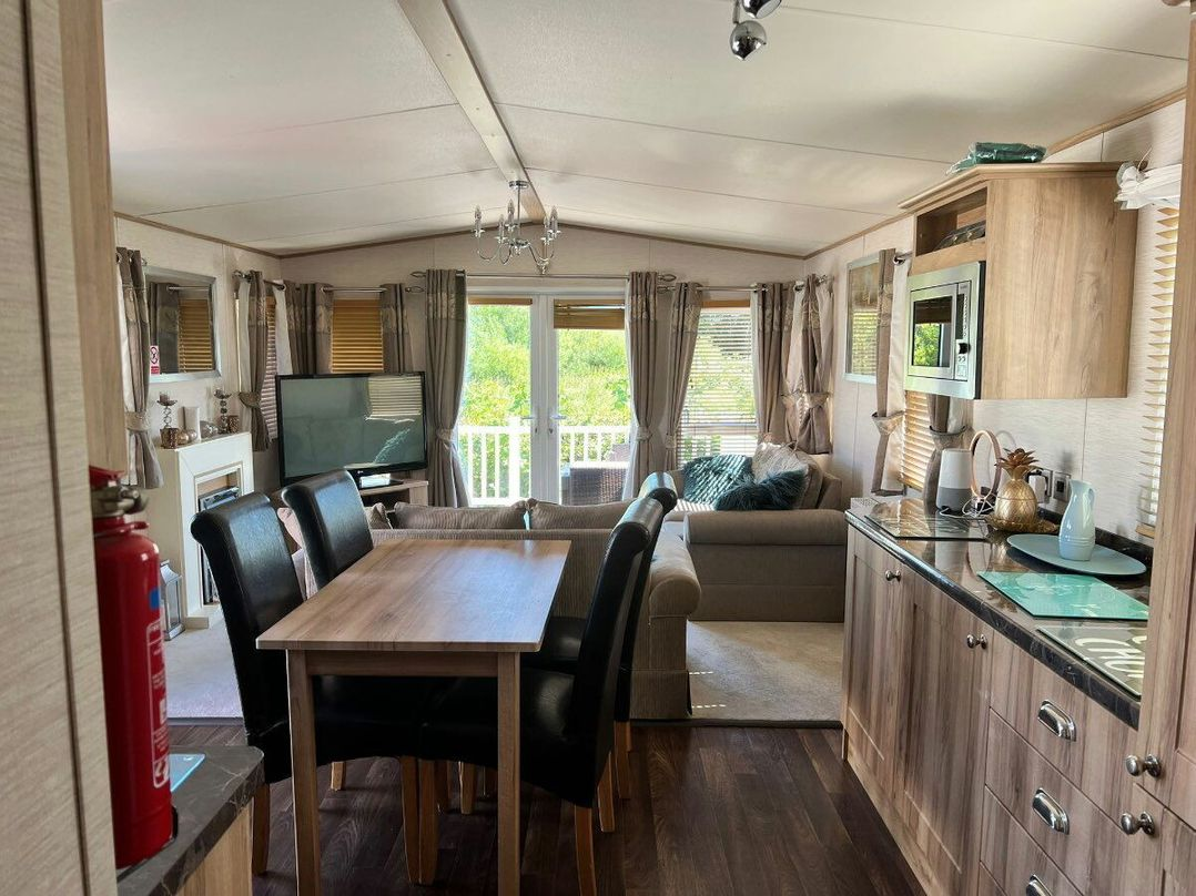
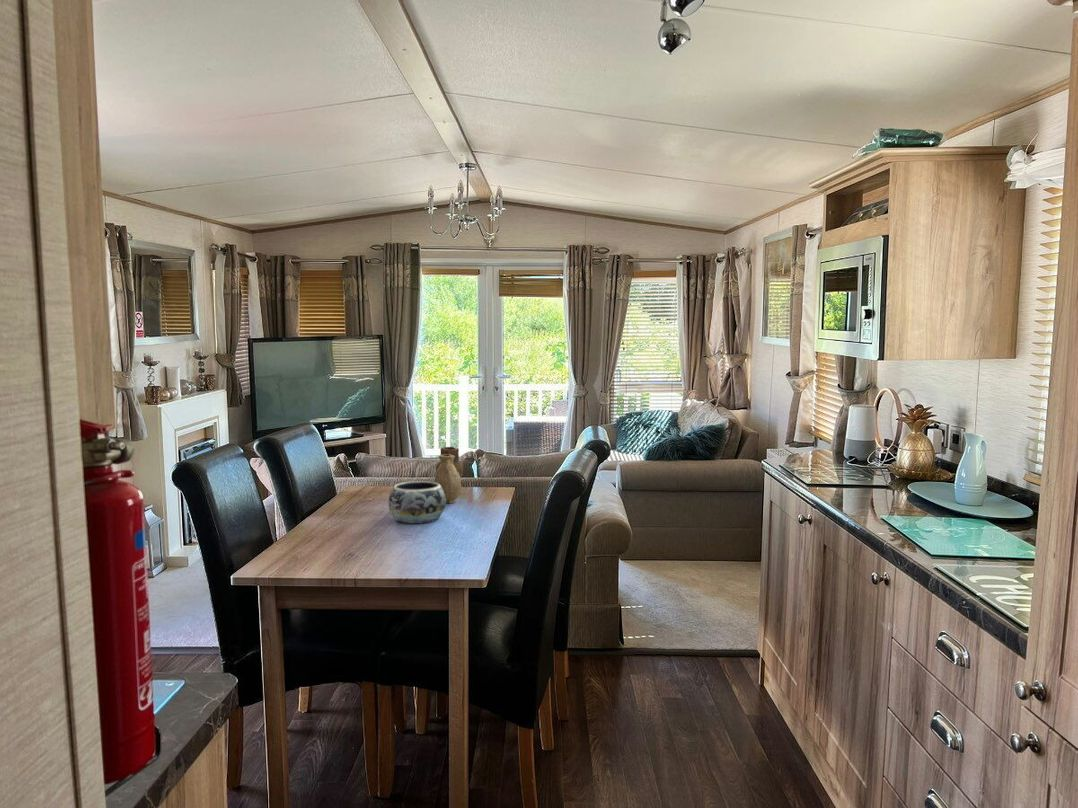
+ vase (448, 474)
+ decorative bowl (417, 502)
